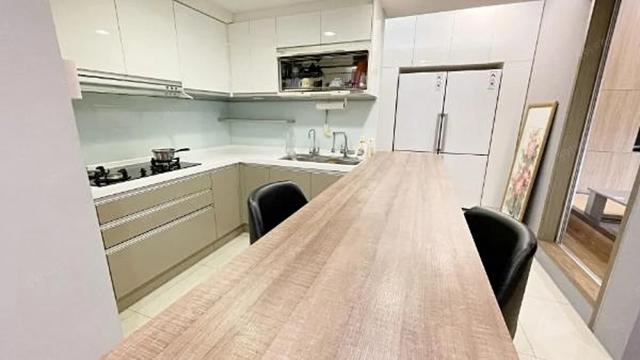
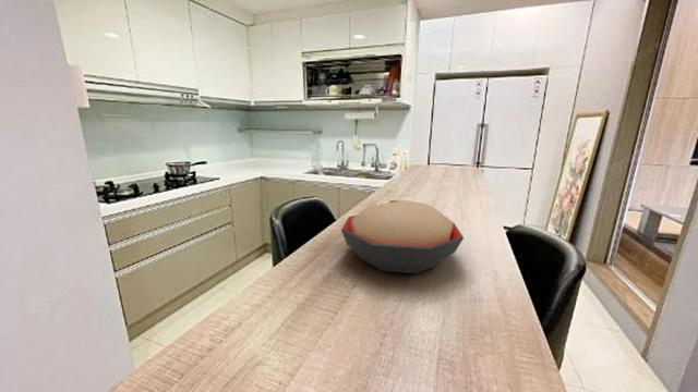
+ decorative bowl (399, 229)
